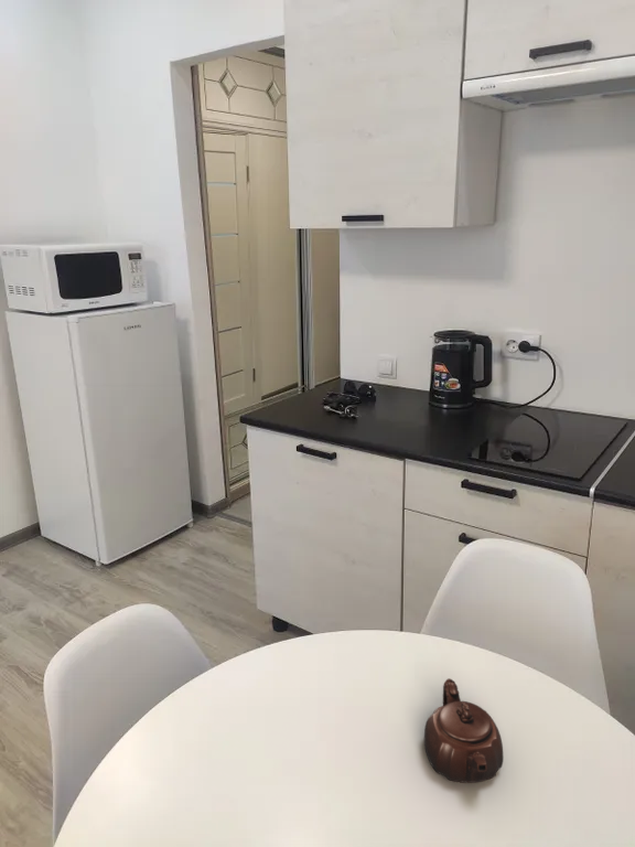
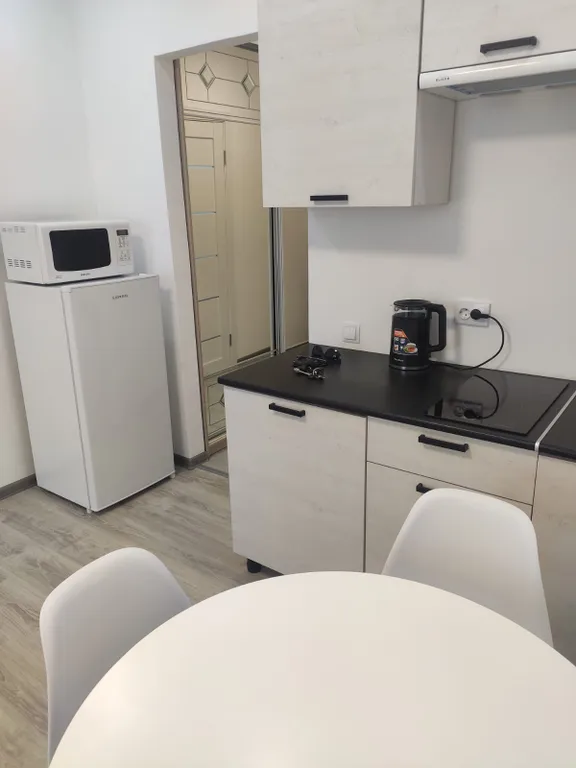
- teapot (463, 728)
